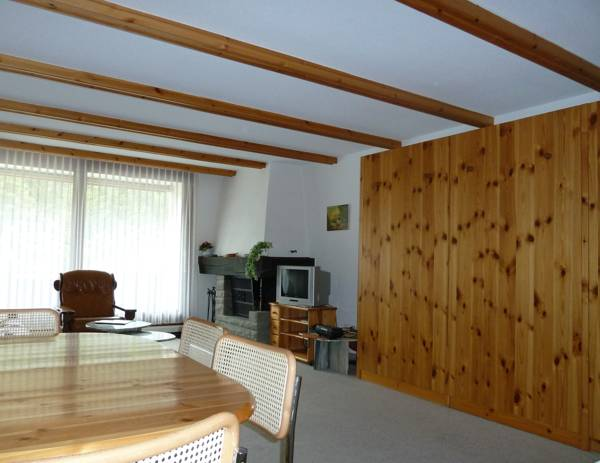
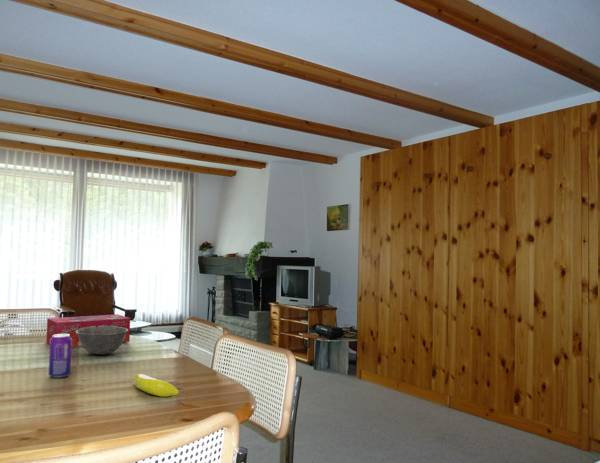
+ beverage can (60, 355)
+ bowl (101, 341)
+ tissue box (88, 326)
+ banana (153, 382)
